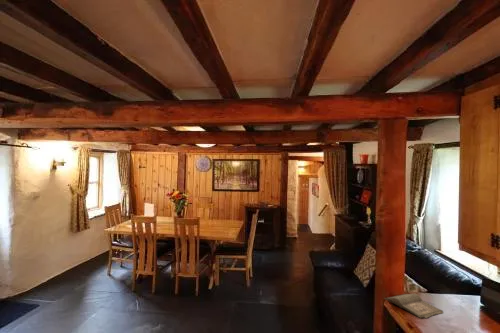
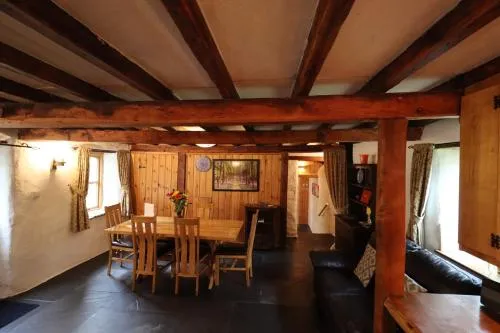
- hardback book (413, 302)
